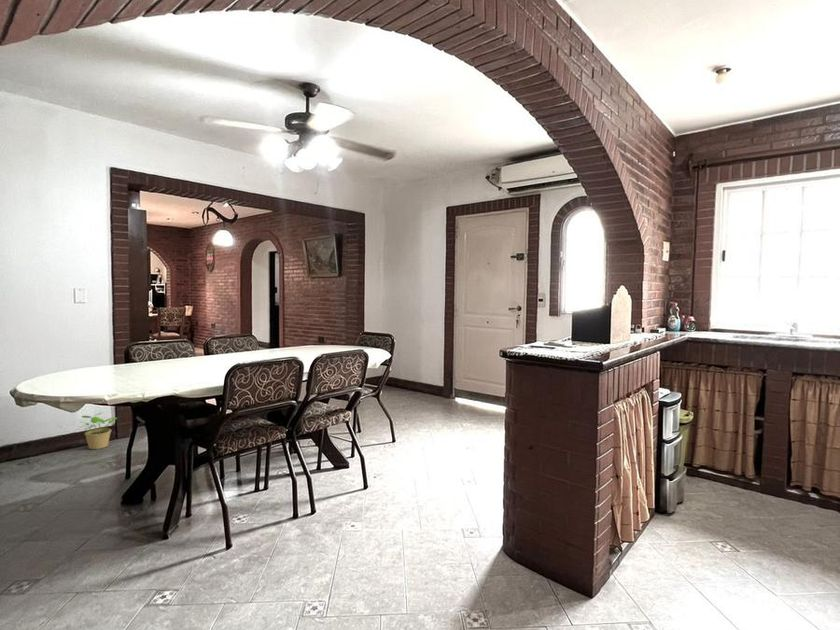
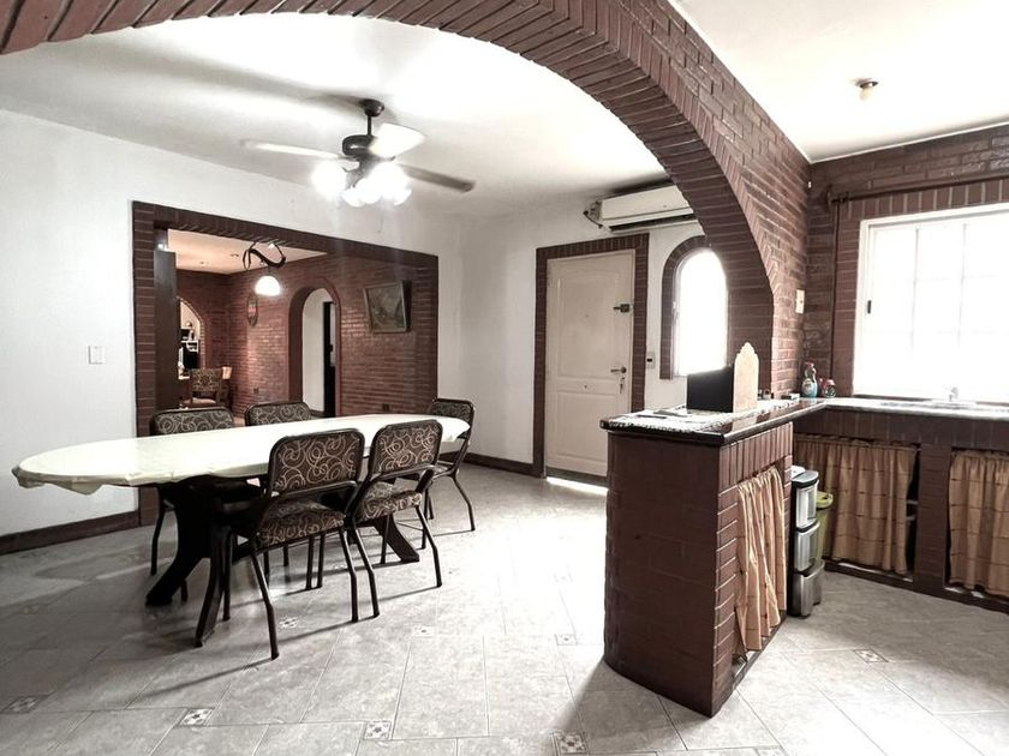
- potted plant (95, 428)
